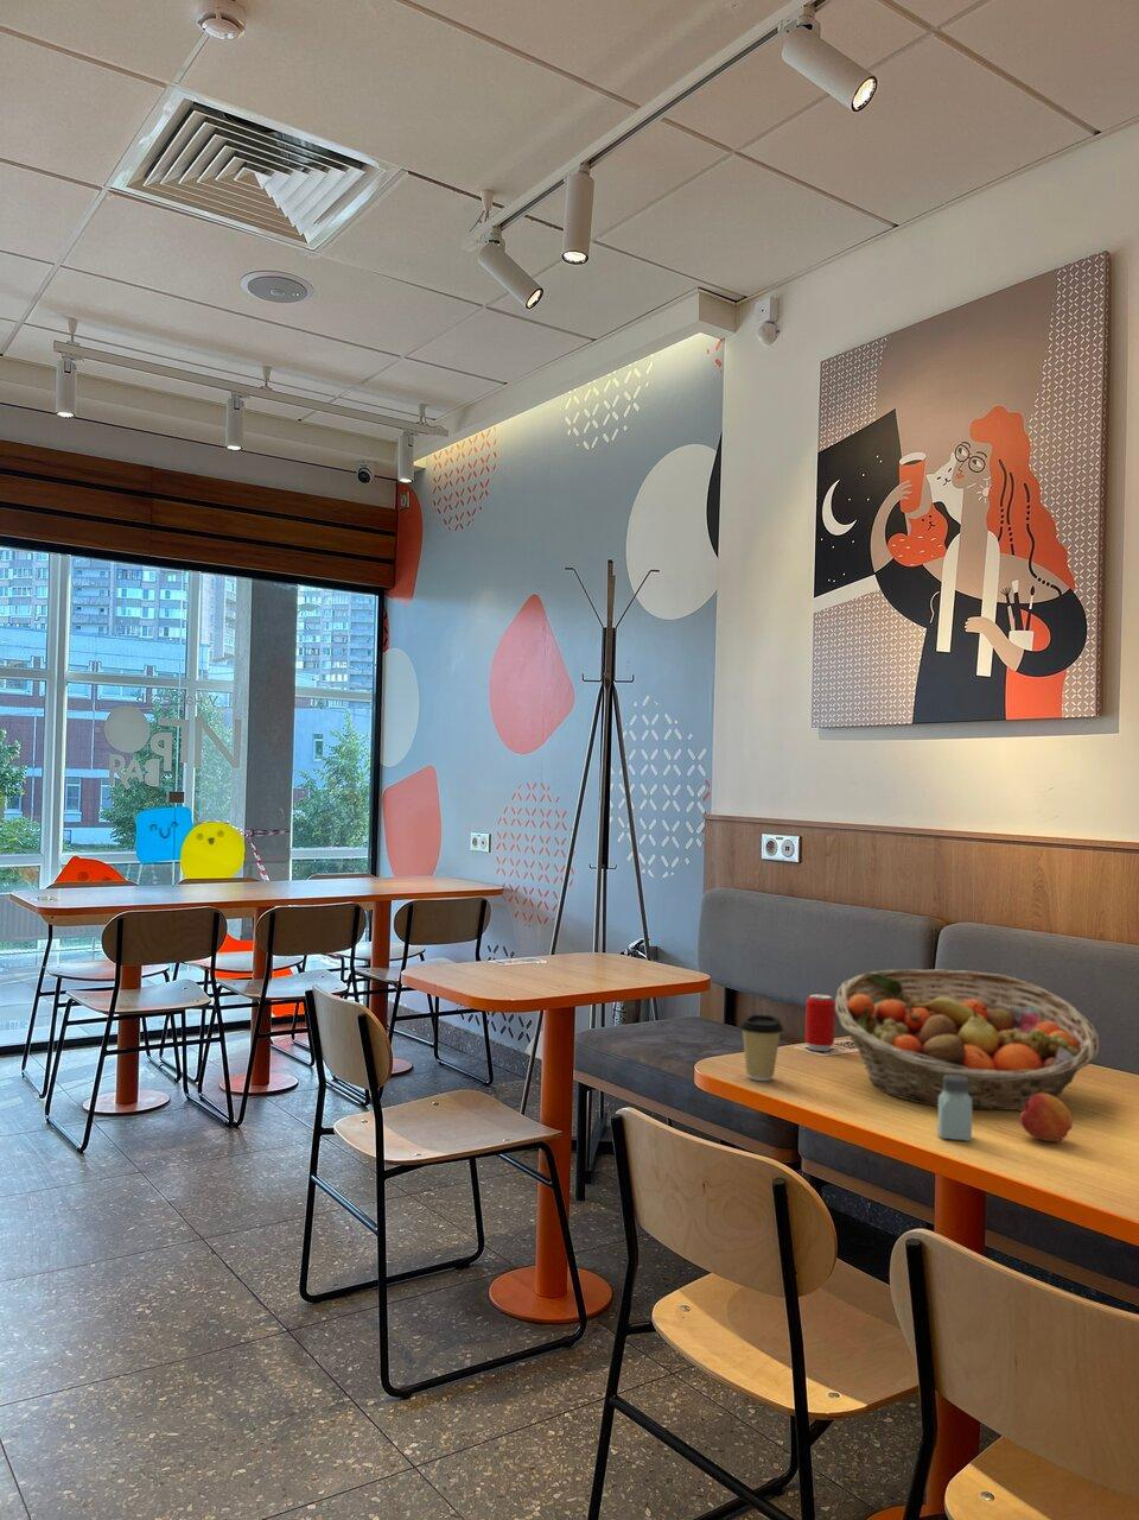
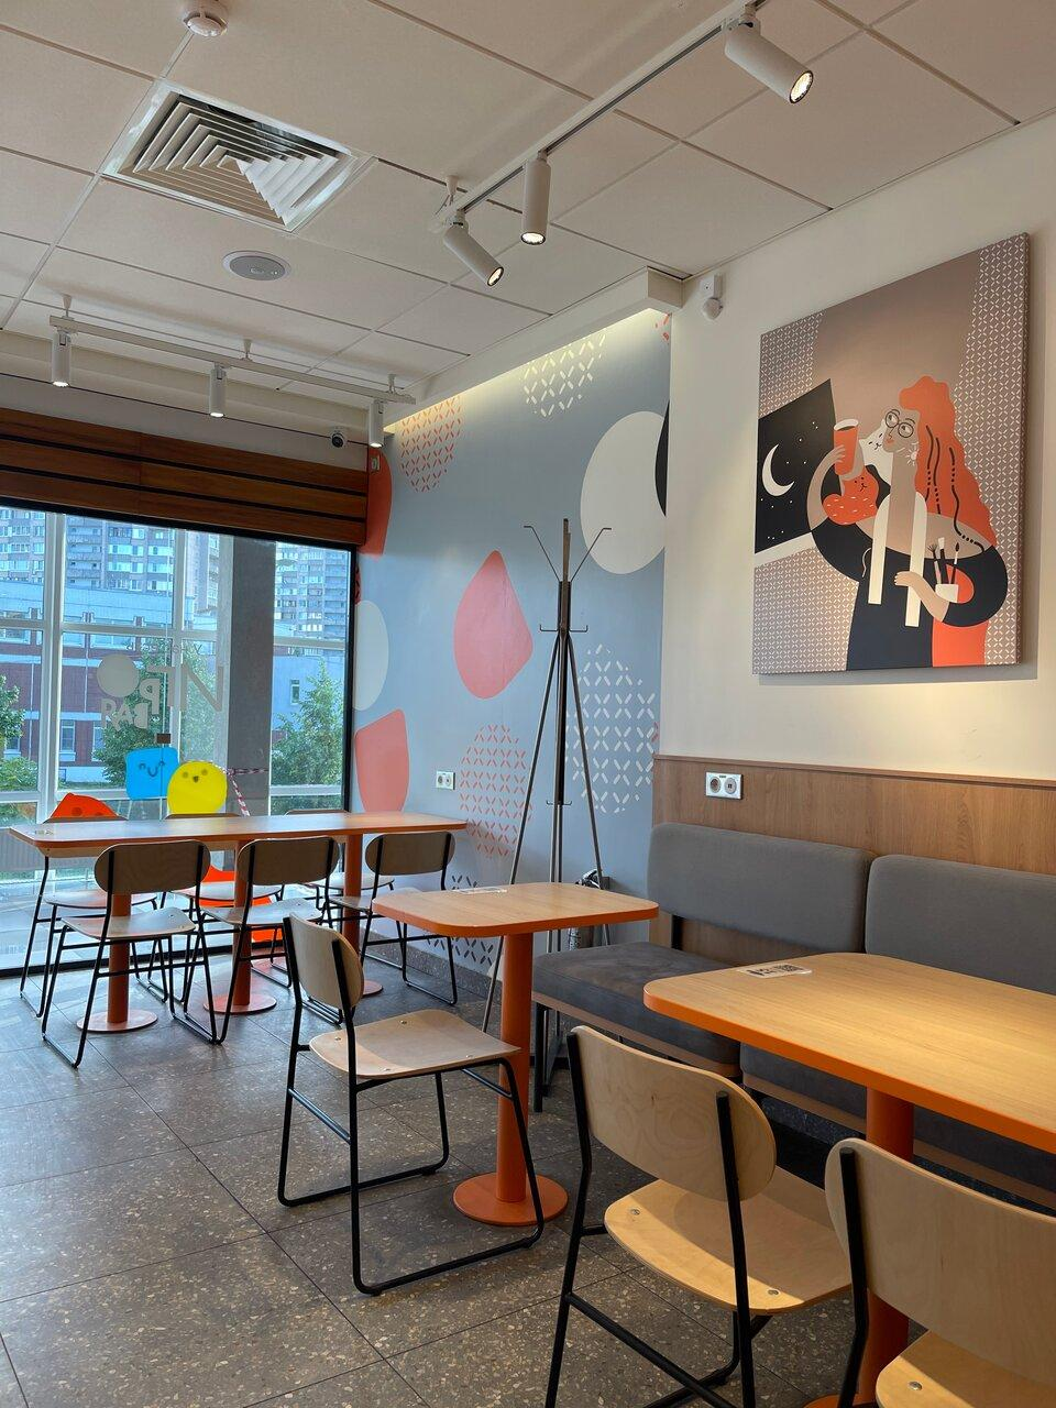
- fruit basket (961, 1035)
- saltshaker (955, 1107)
- fruit (1046, 1117)
- beverage can (820, 1021)
- coffee cup (761, 1047)
